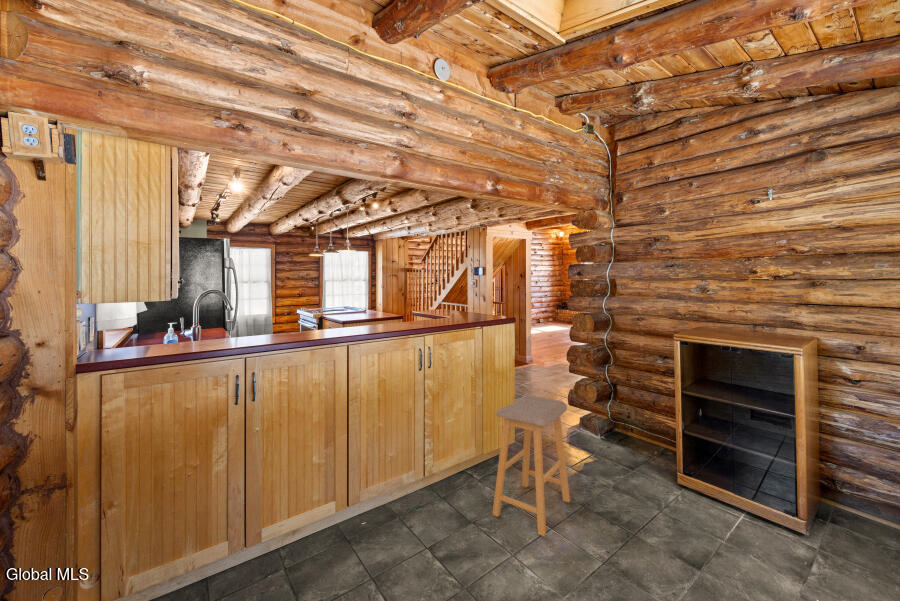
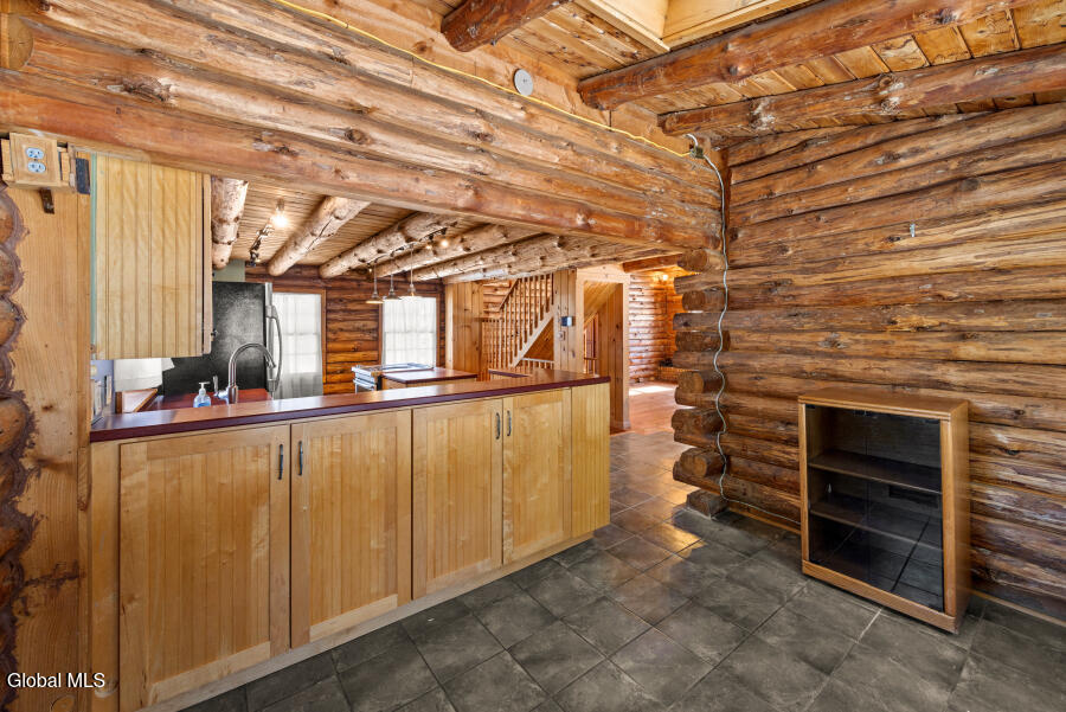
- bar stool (534, 456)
